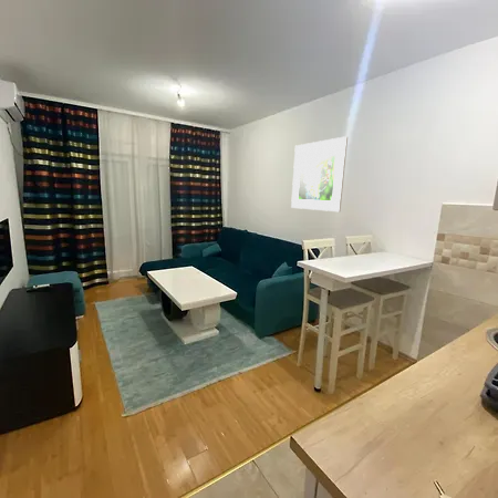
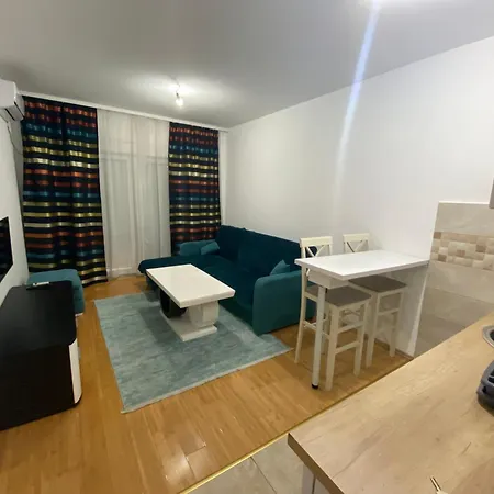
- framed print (315, 176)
